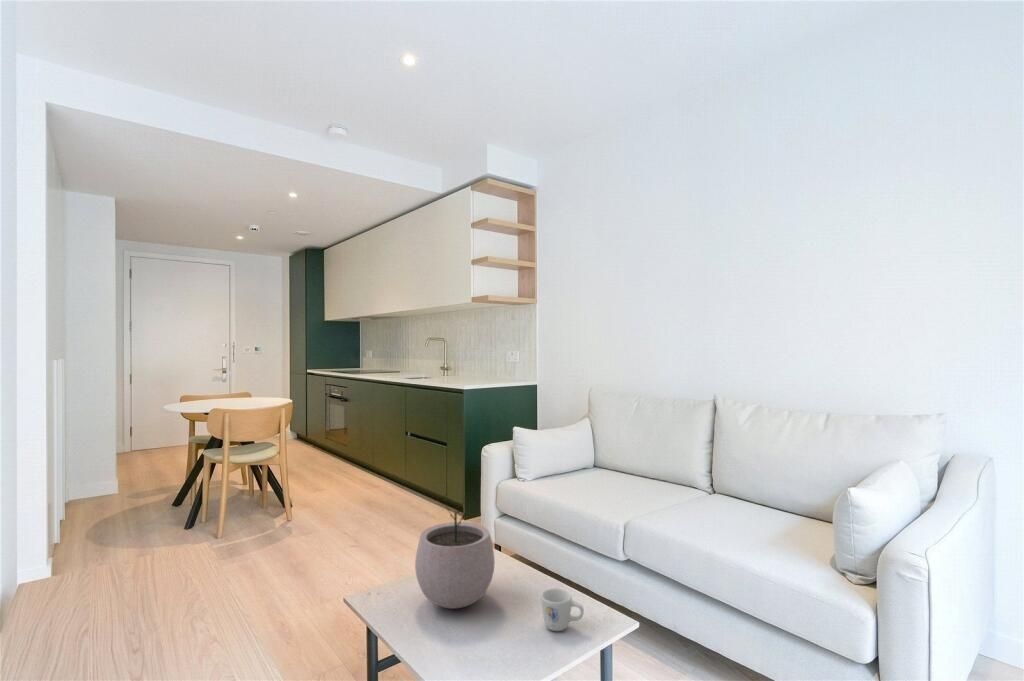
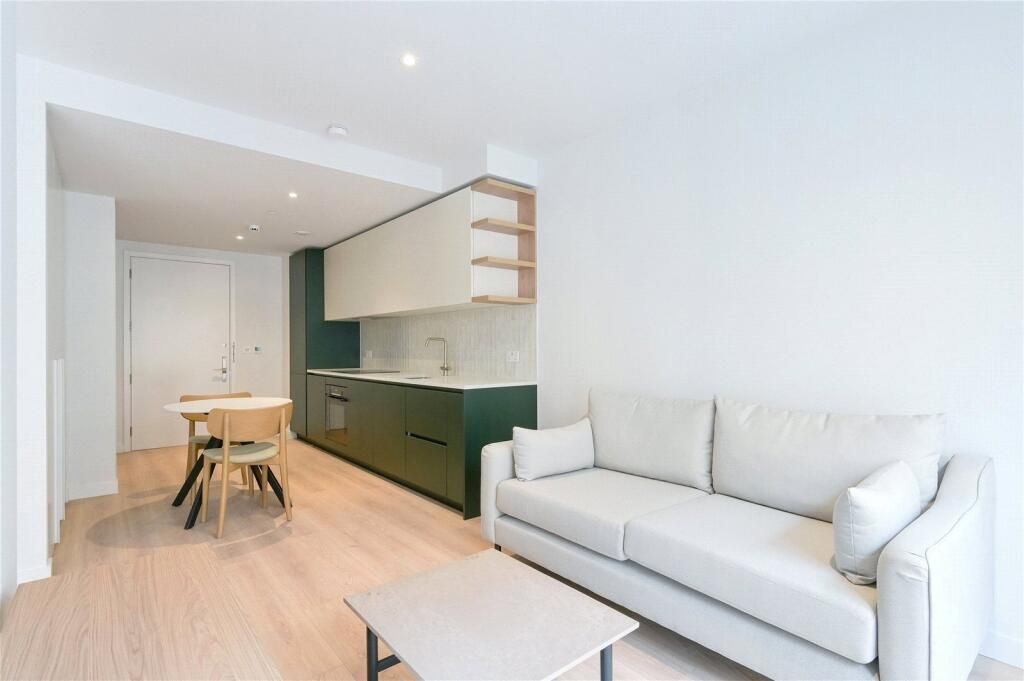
- mug (562, 611)
- plant pot (455, 552)
